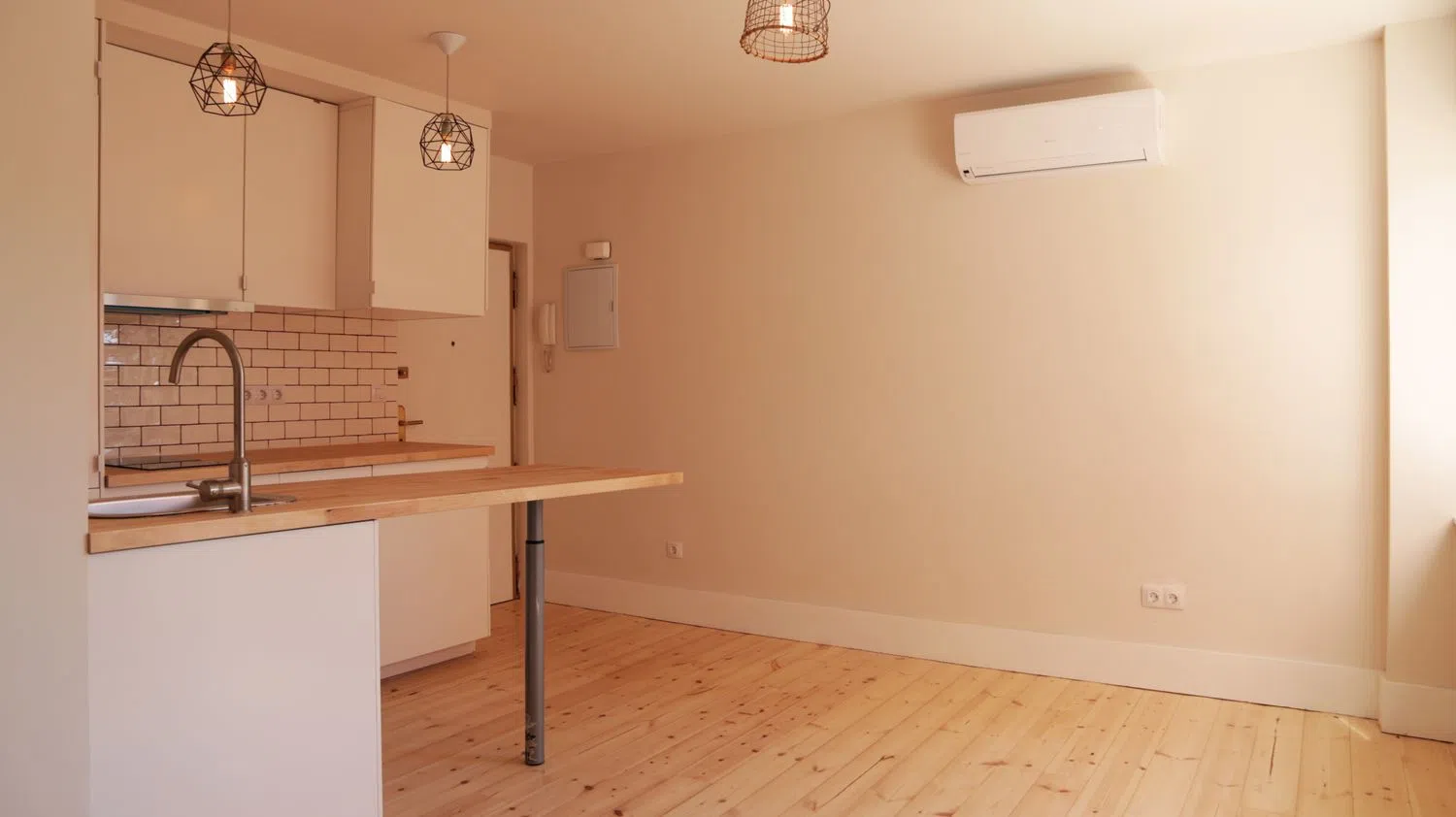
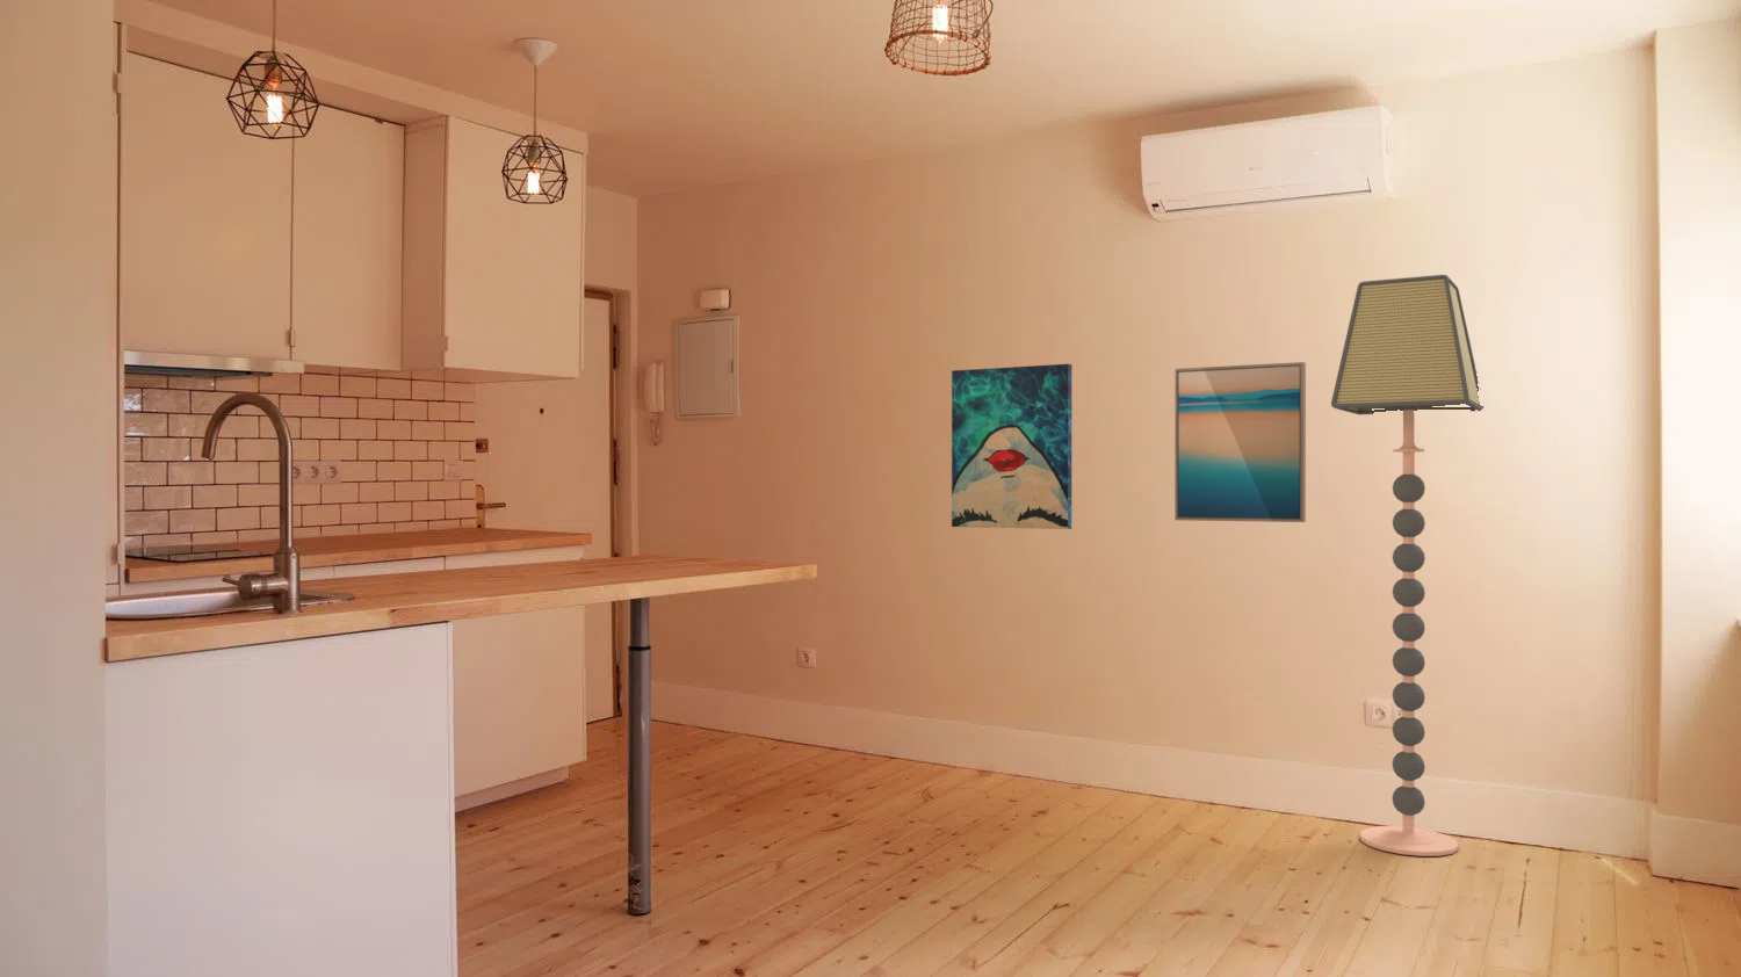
+ wall art (1009, 447)
+ floor lamp (1407, 562)
+ wall art (1239, 444)
